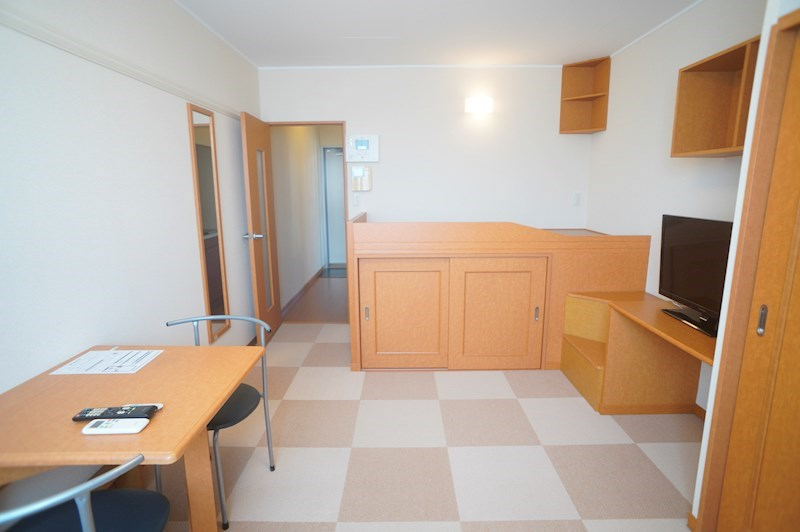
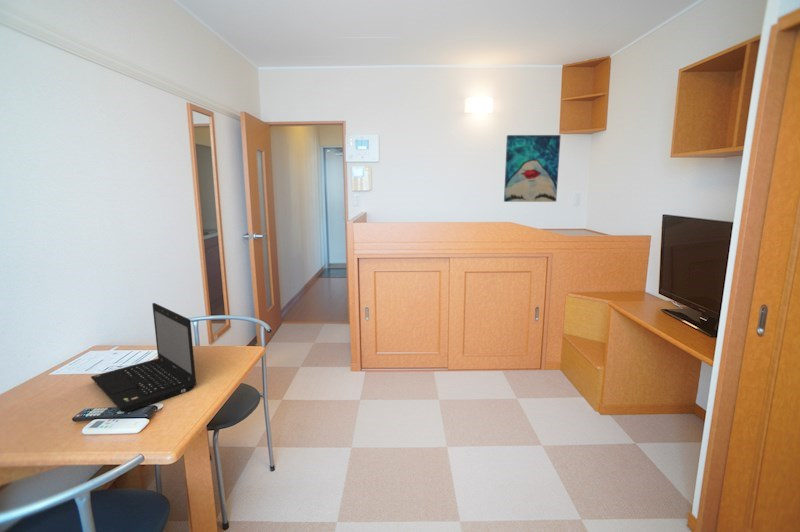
+ laptop (143, 362)
+ wall art (531, 169)
